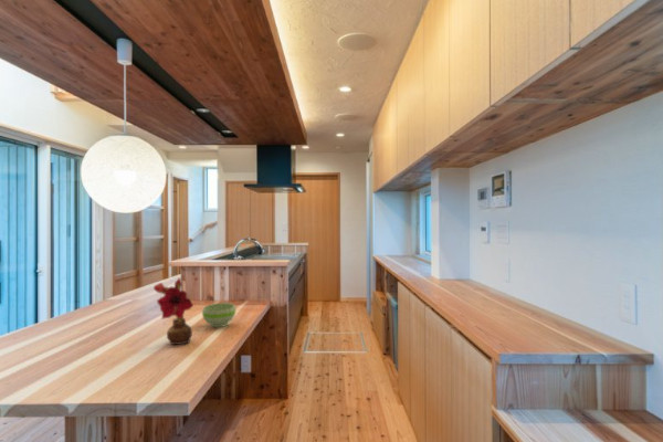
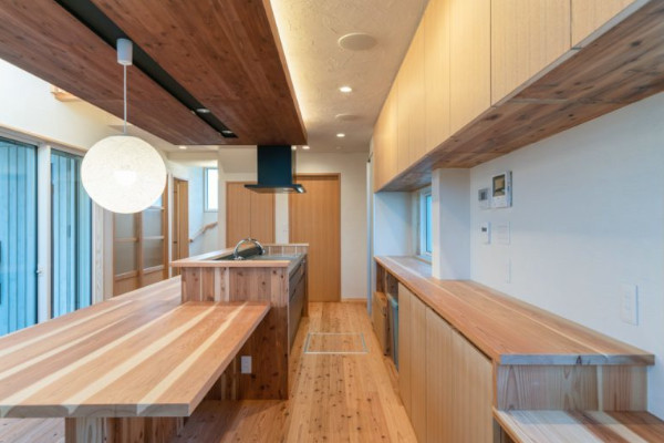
- flower (175, 312)
- bowl (219, 315)
